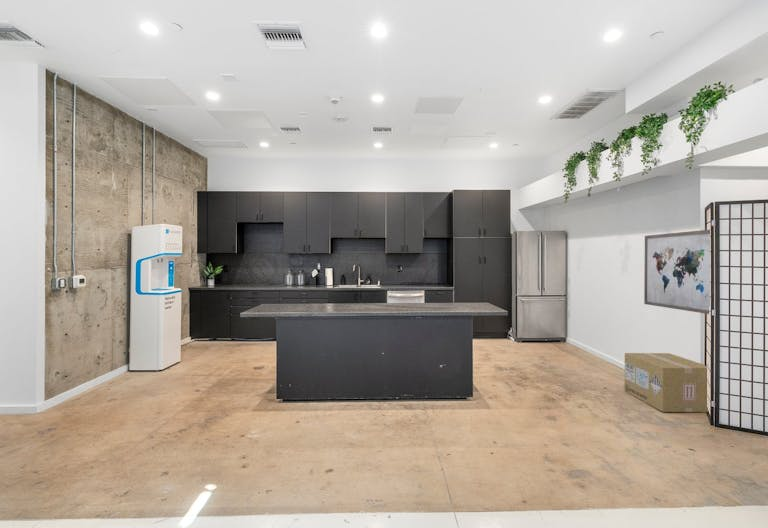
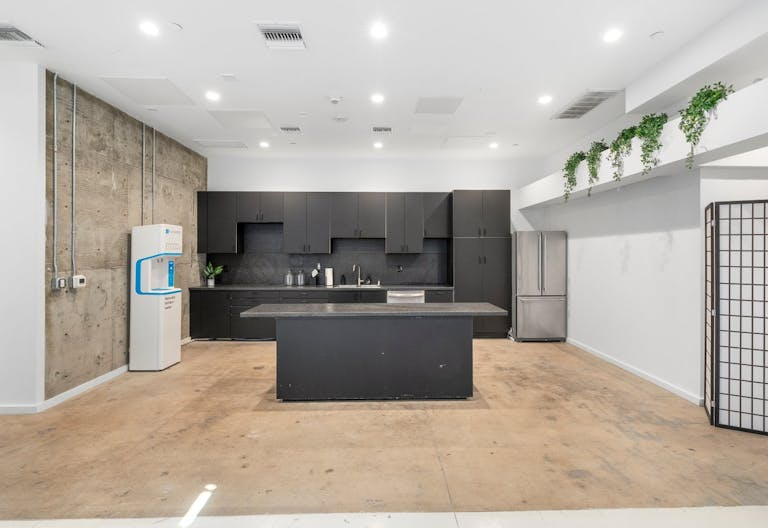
- wall art (677, 270)
- cardboard box (666, 380)
